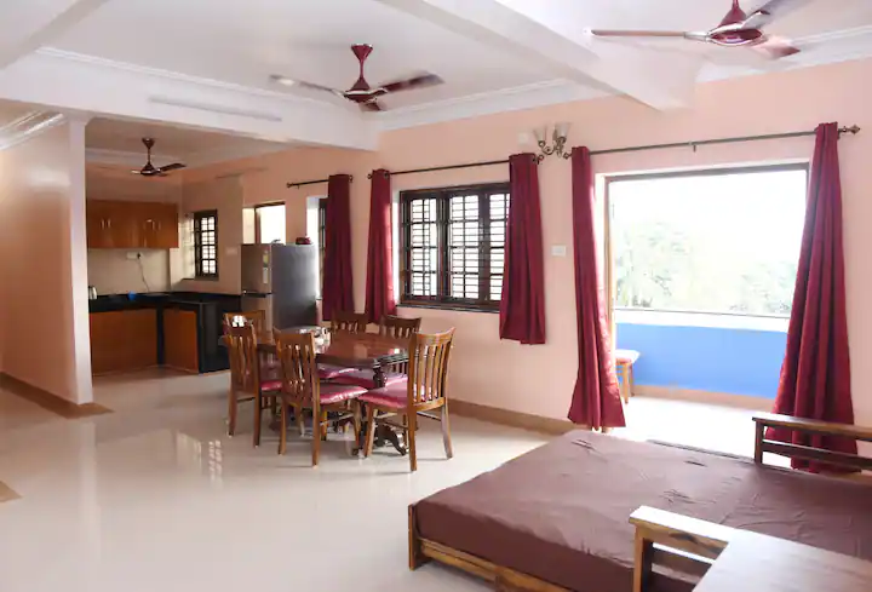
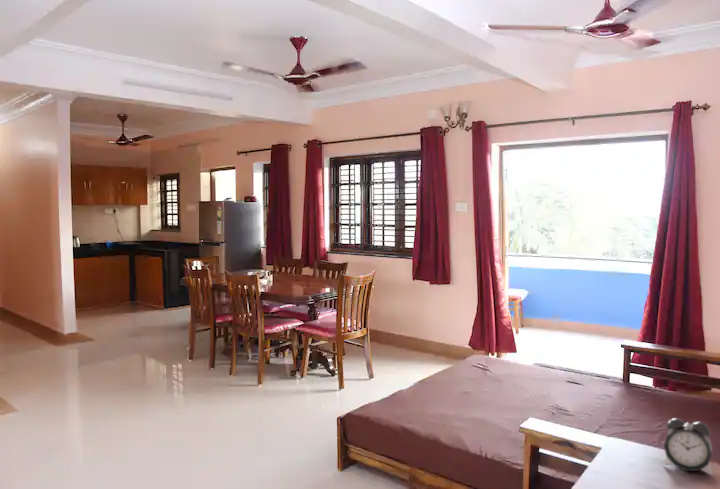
+ alarm clock (687, 444)
